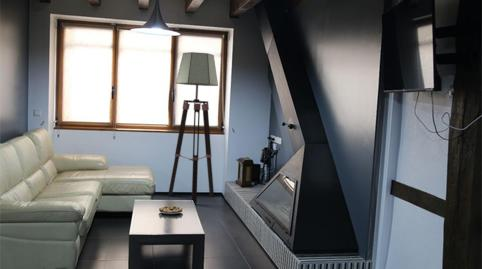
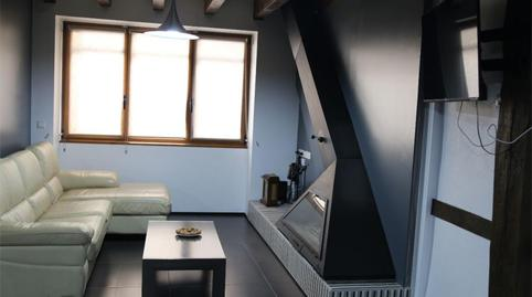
- floor lamp (194, 126)
